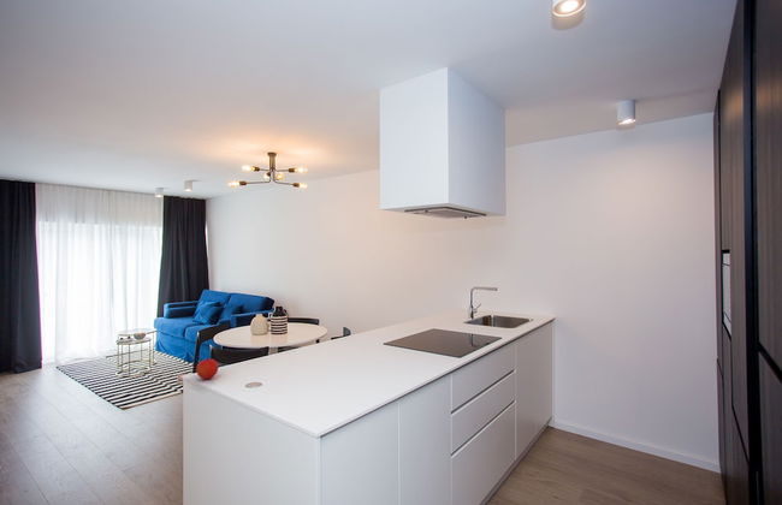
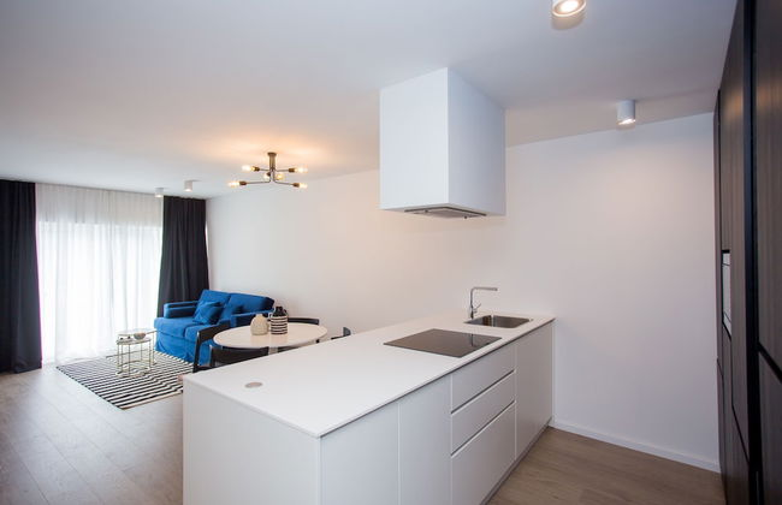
- fruit (207, 368)
